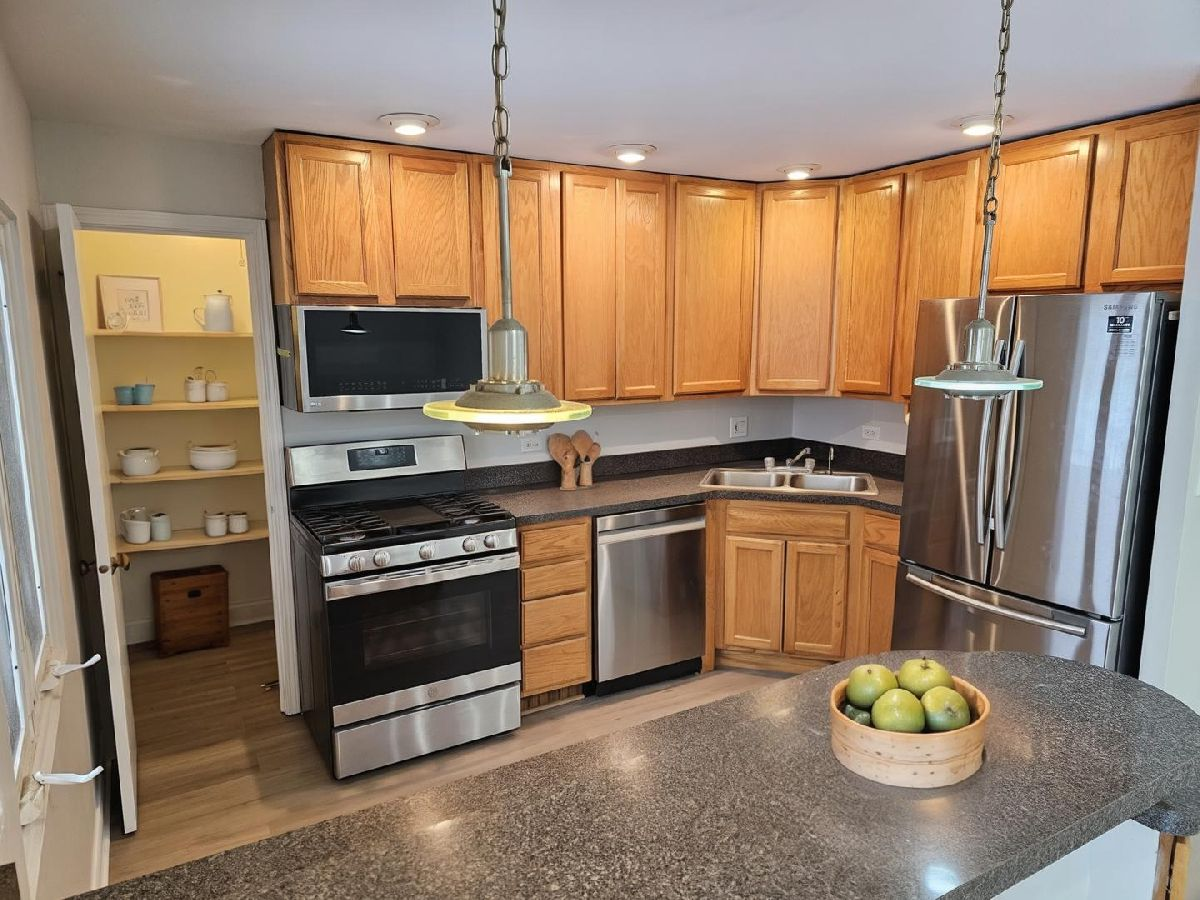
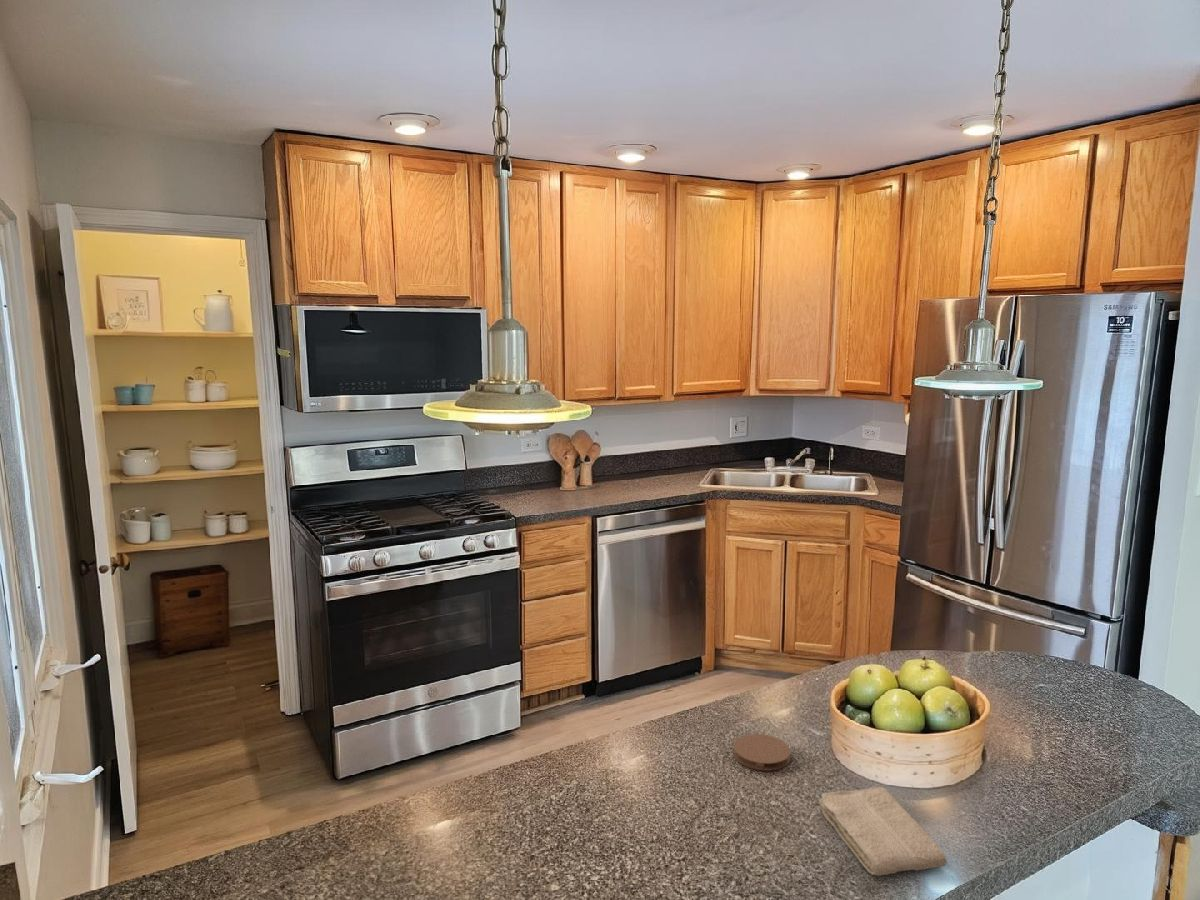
+ washcloth (878, 826)
+ coaster (761, 751)
